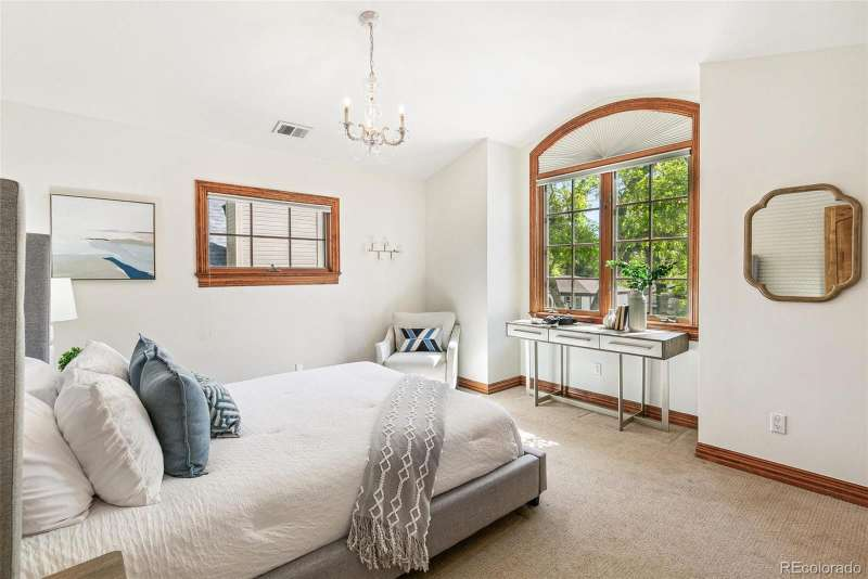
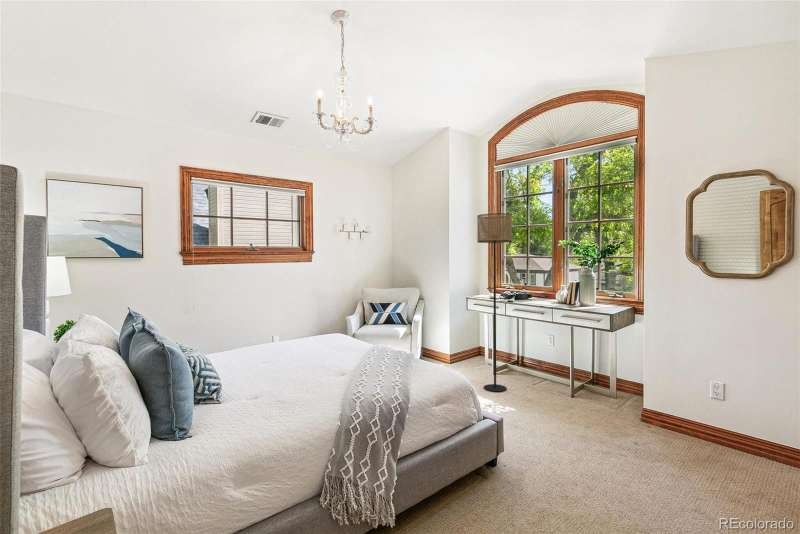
+ floor lamp (494, 301)
